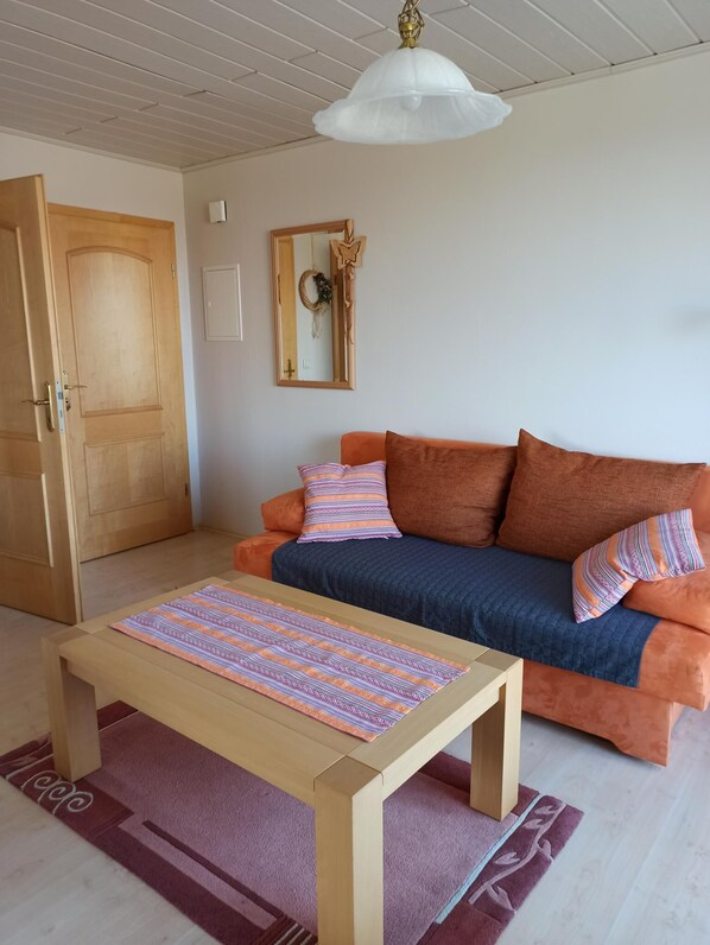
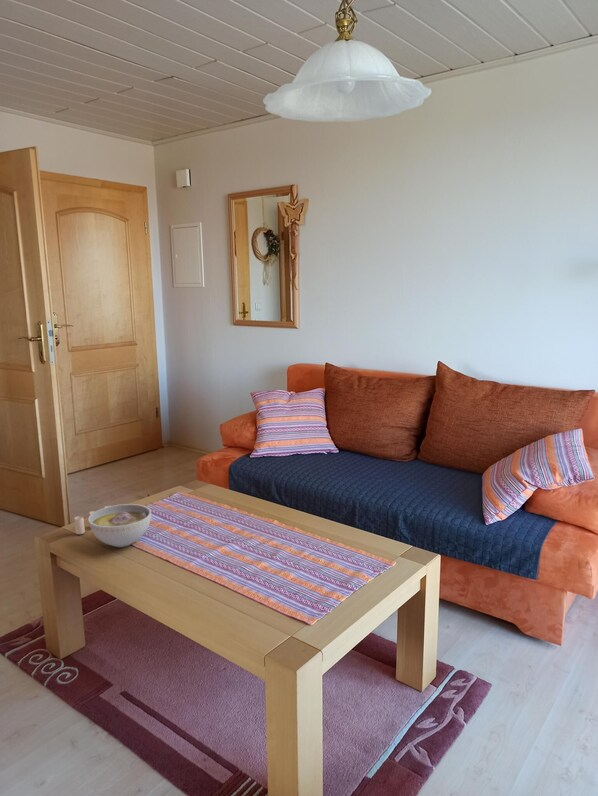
+ toilet paper roll (90, 514)
+ bowl (121, 529)
